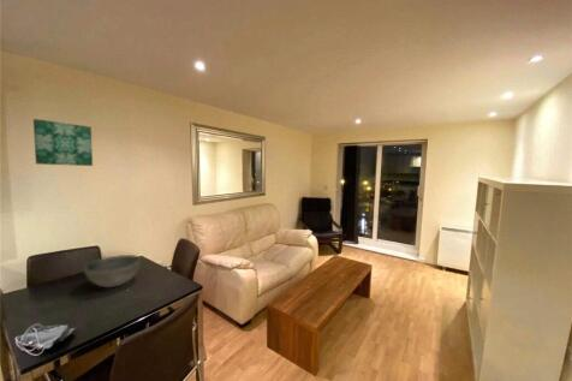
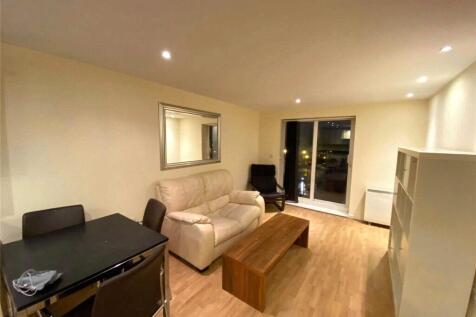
- wall art (65, 144)
- bowl (114, 272)
